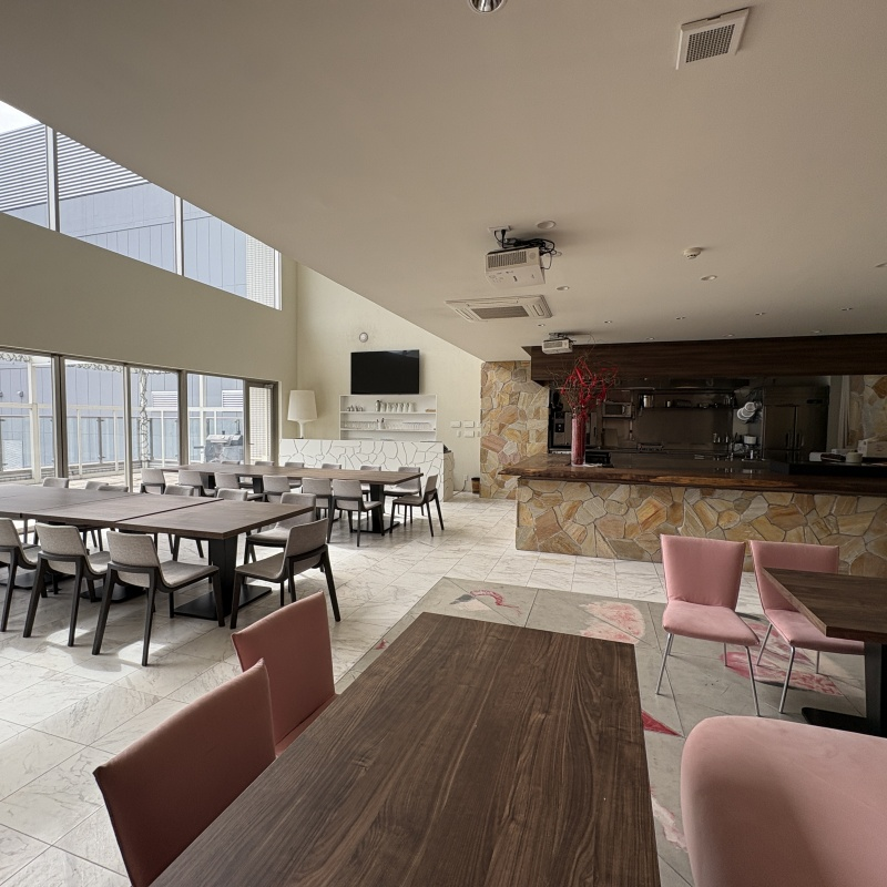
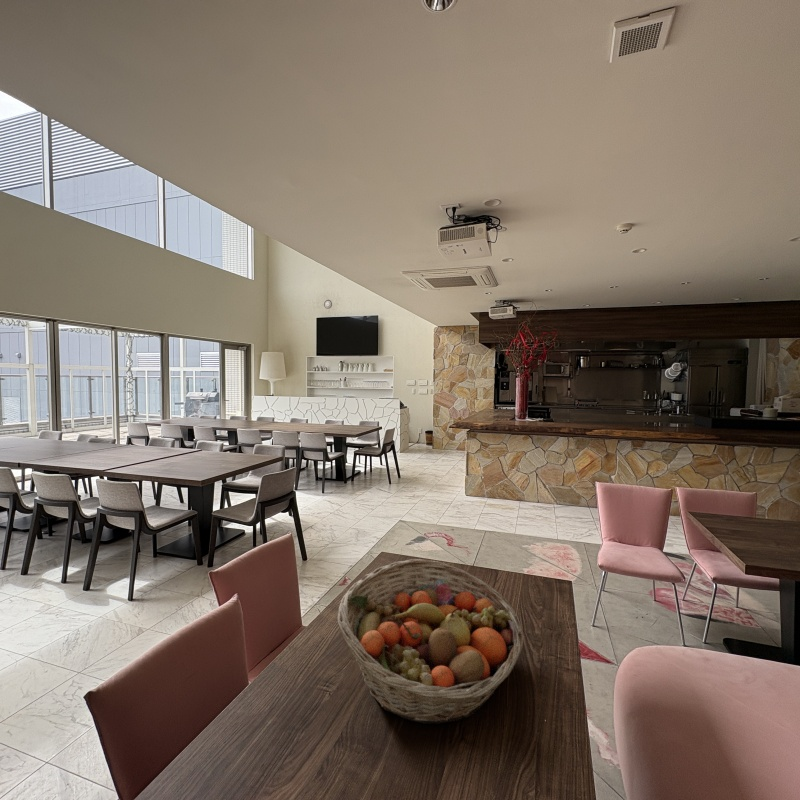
+ fruit basket (432, 631)
